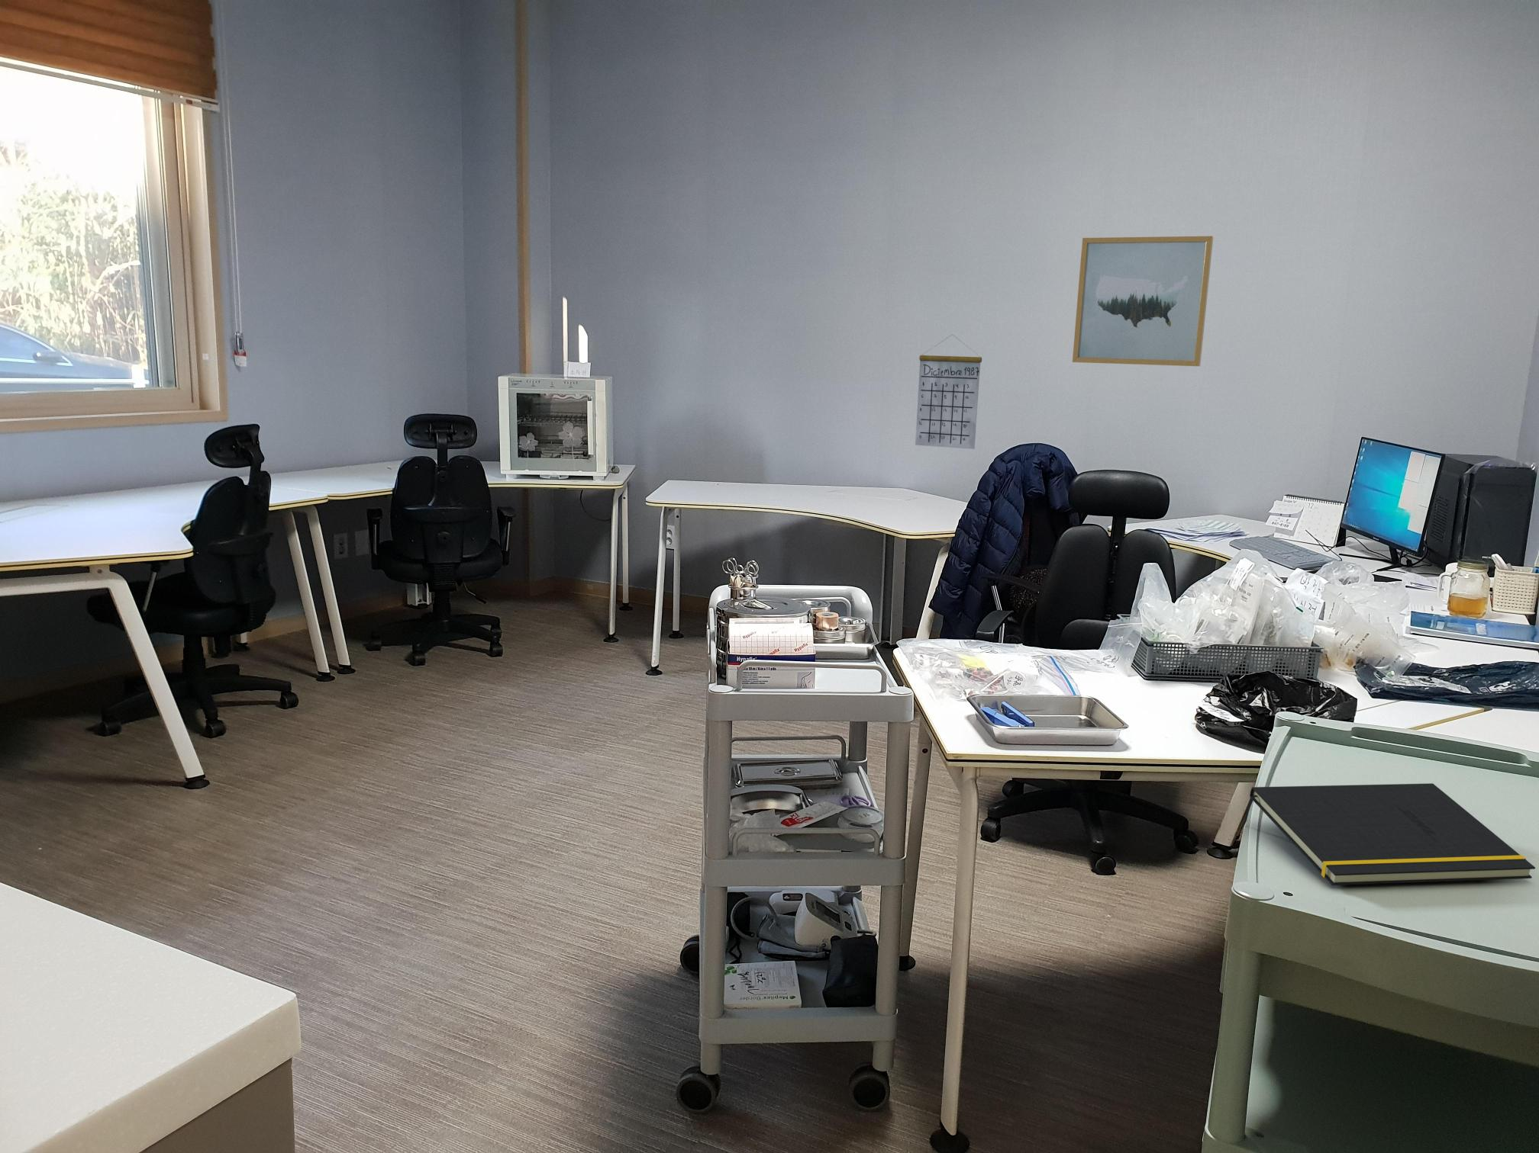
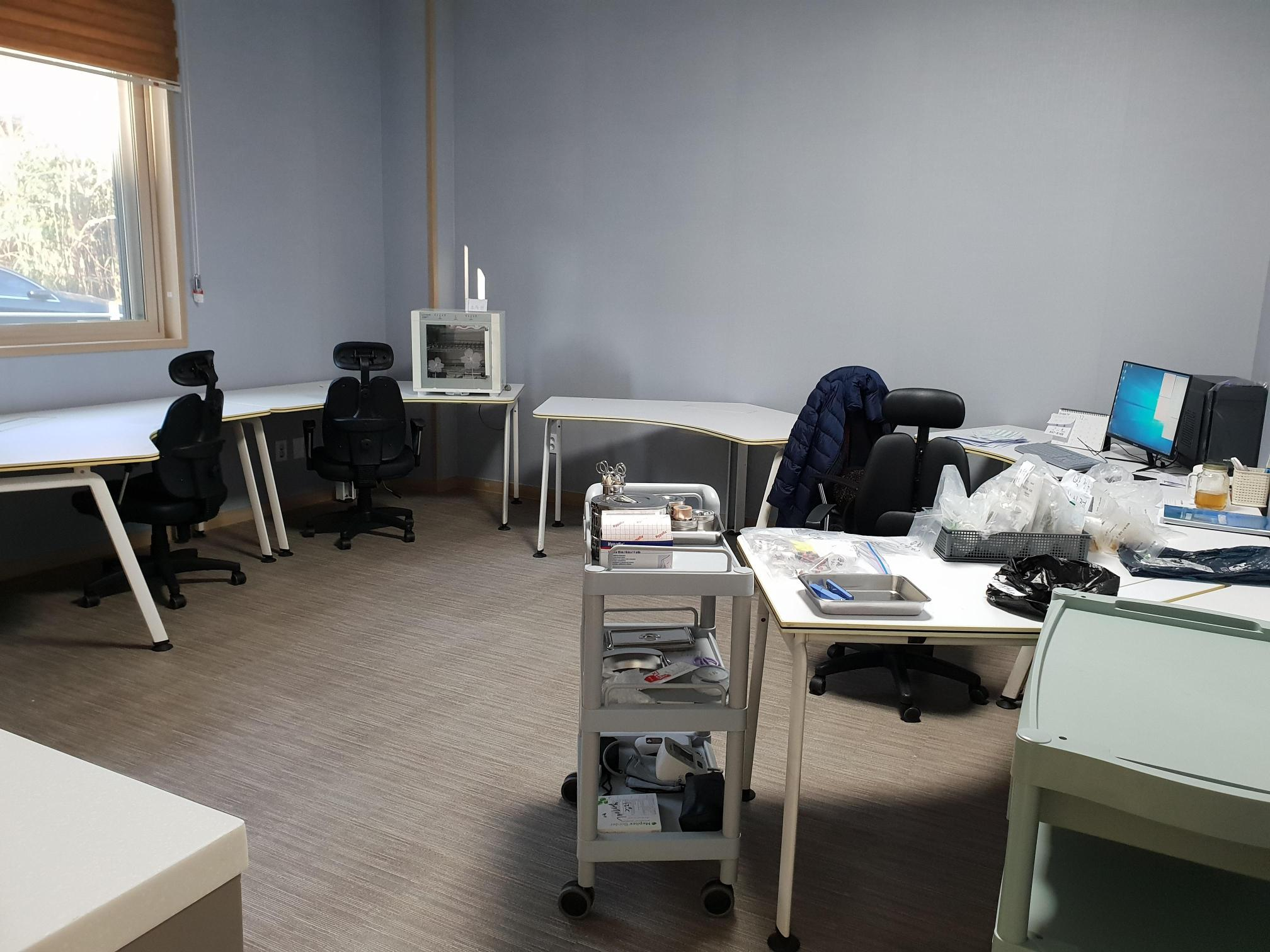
- notepad (1385, 831)
- calendar (948, 390)
- wall art (1140, 302)
